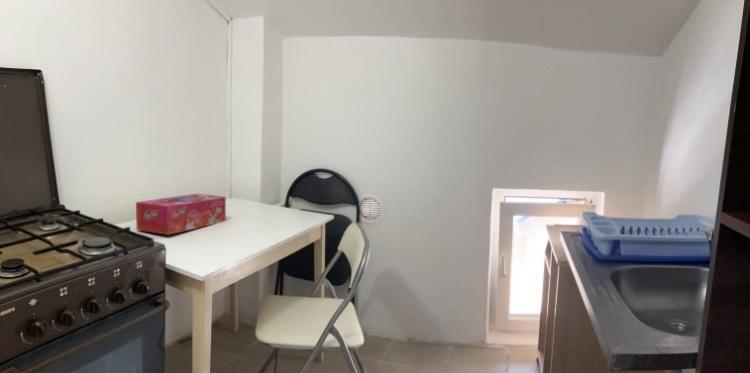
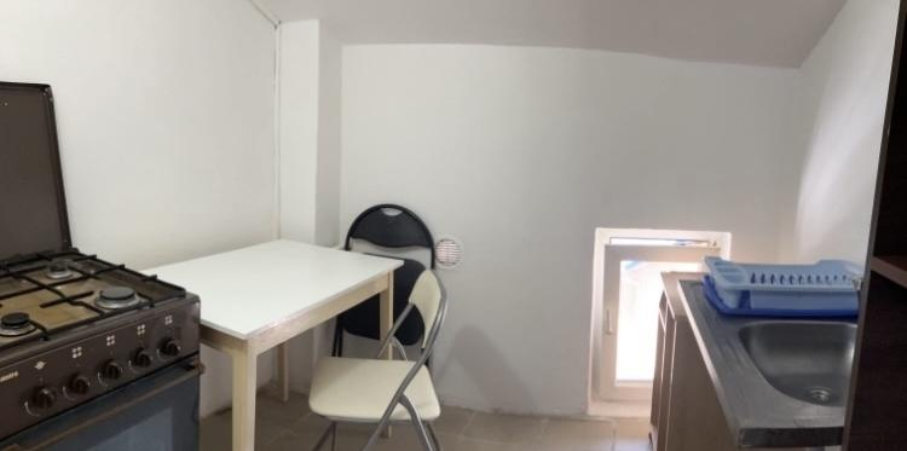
- tissue box (183, 212)
